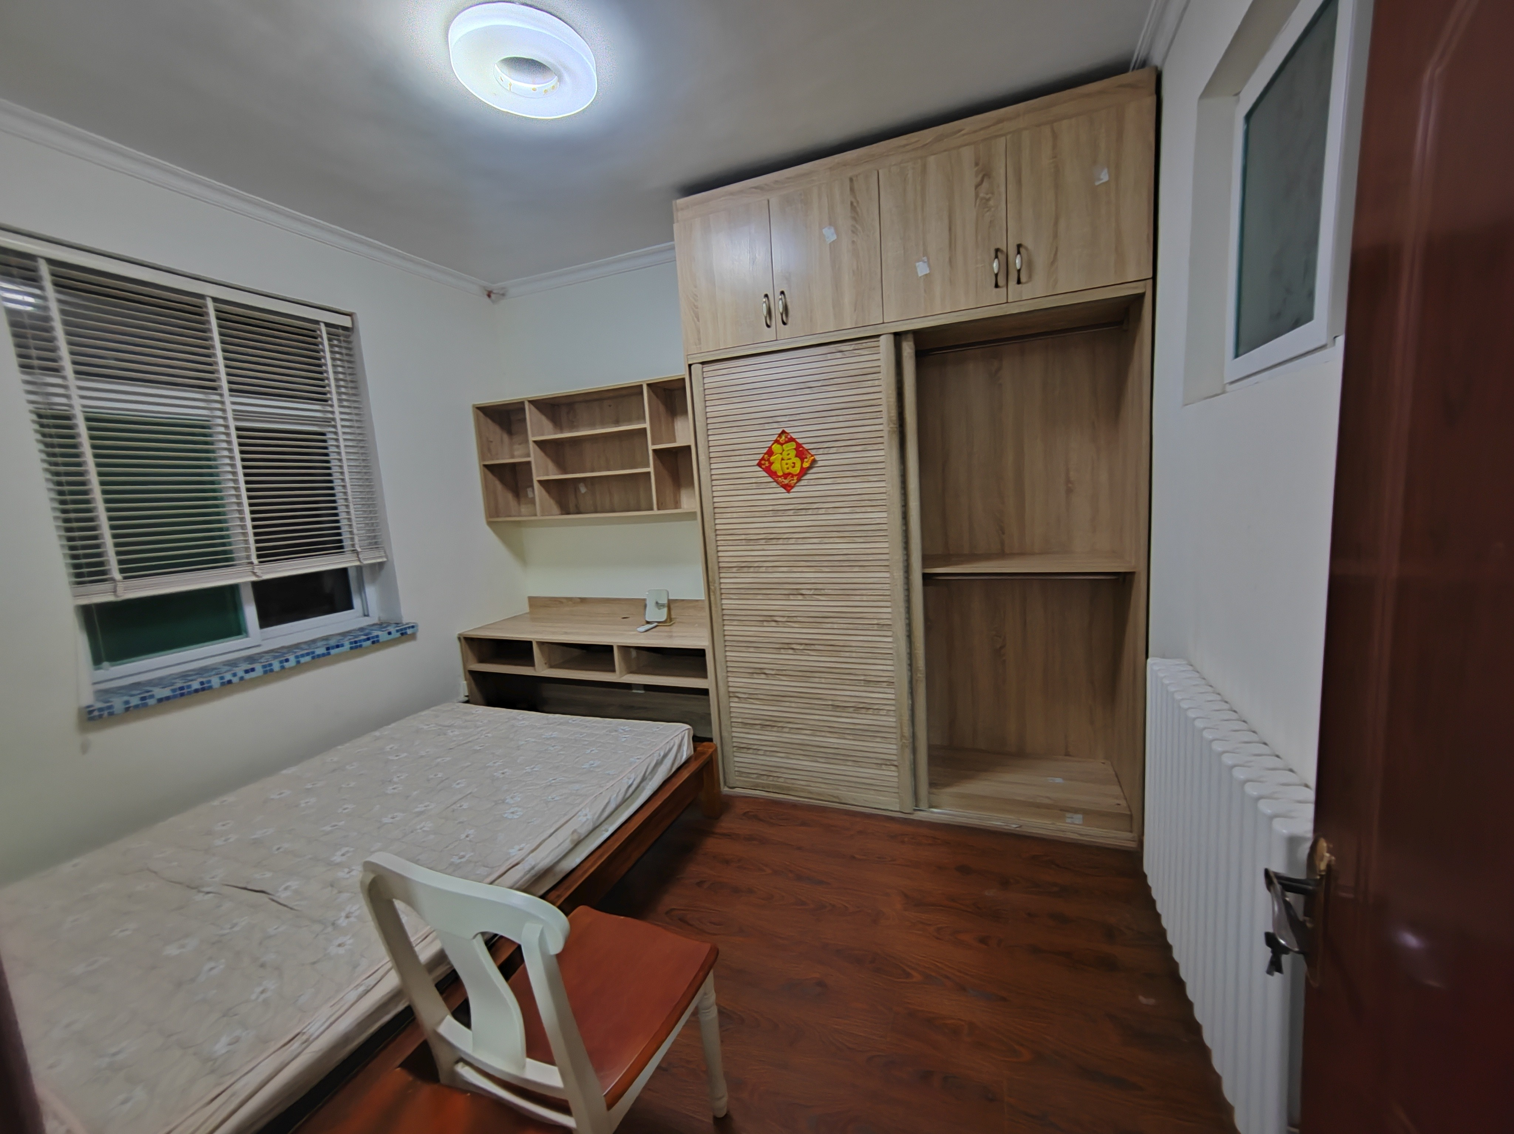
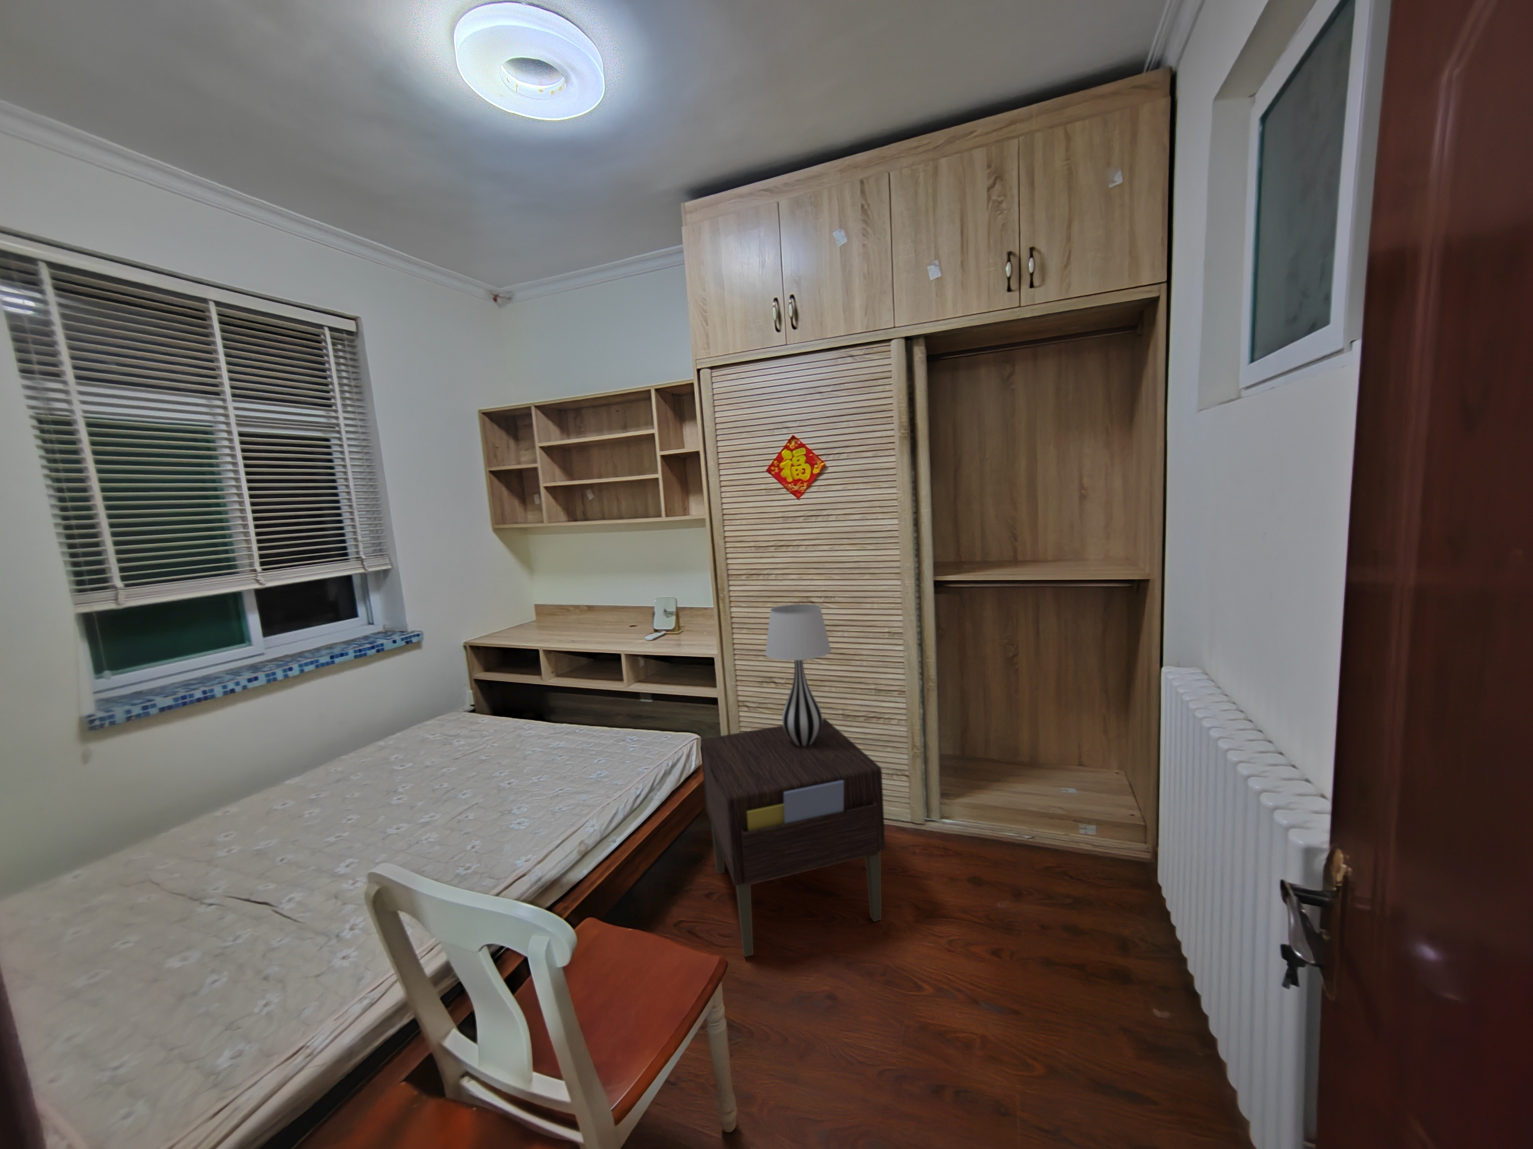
+ table lamp (799, 676)
+ nightstand (789, 826)
